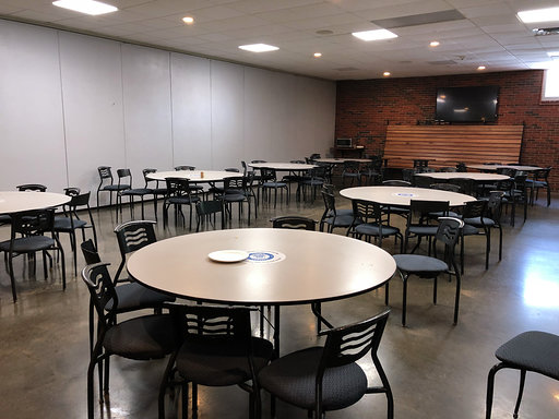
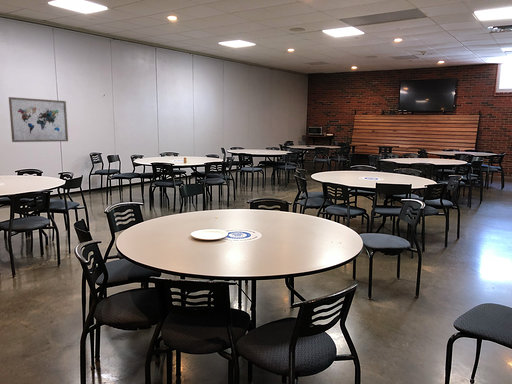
+ wall art (40, 120)
